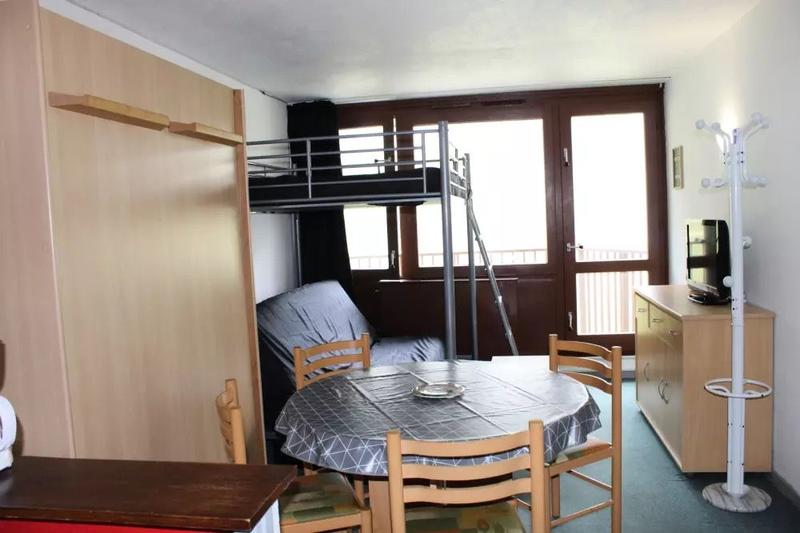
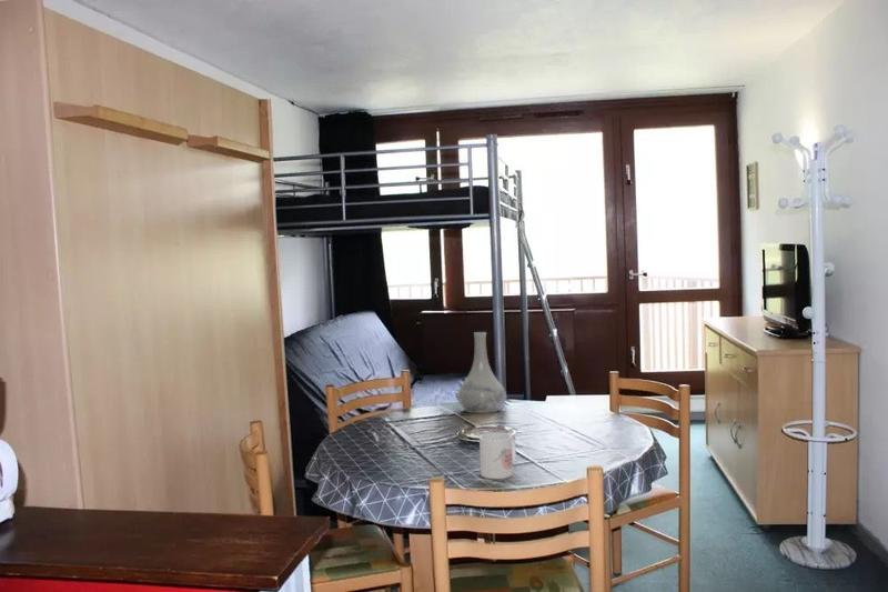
+ mug (500, 453)
+ vase (481, 371)
